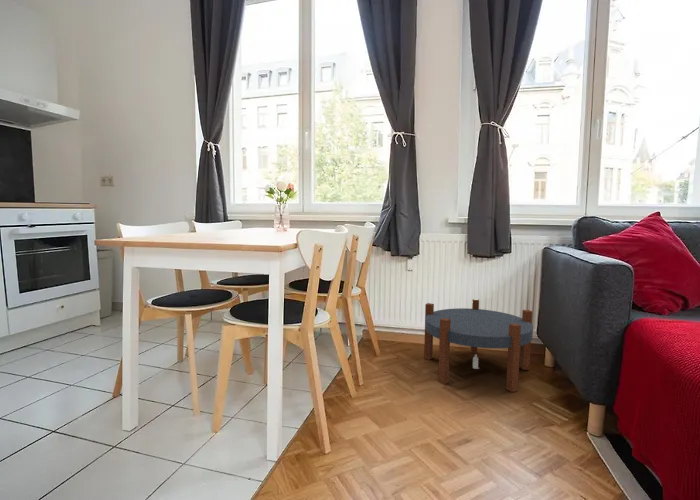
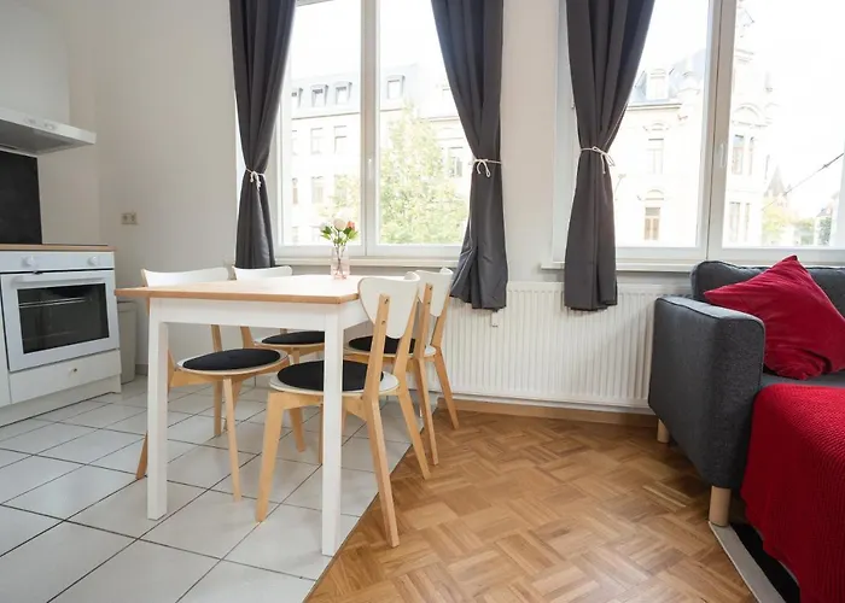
- side table (476, 339)
